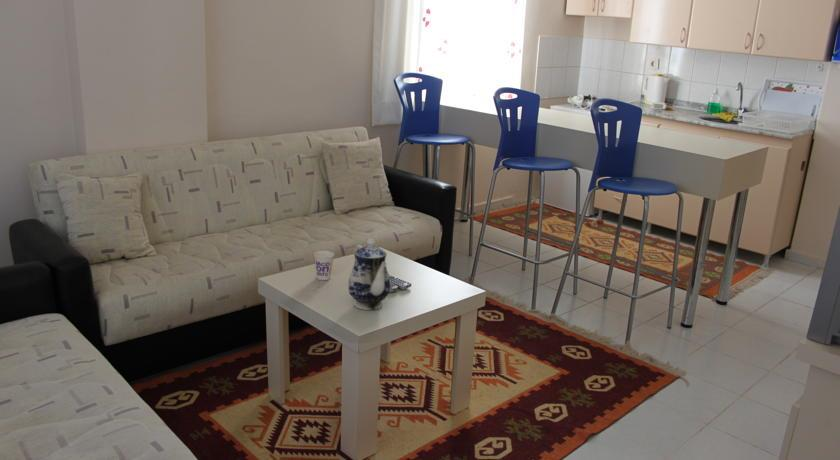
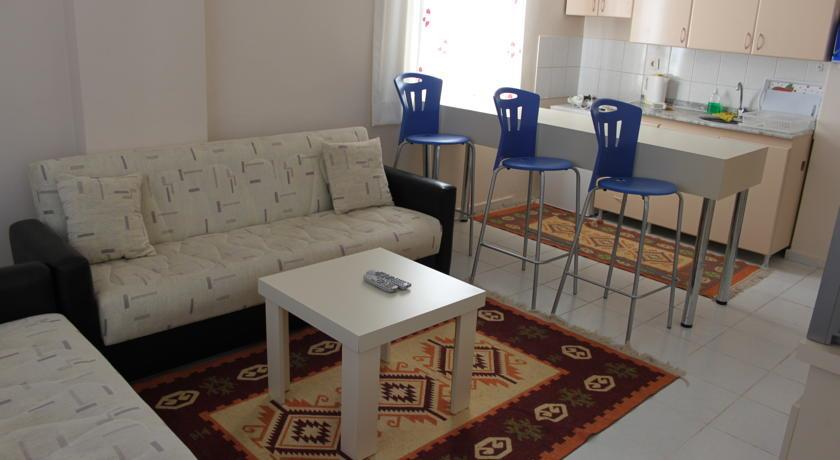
- teapot (369, 272)
- cup (323, 265)
